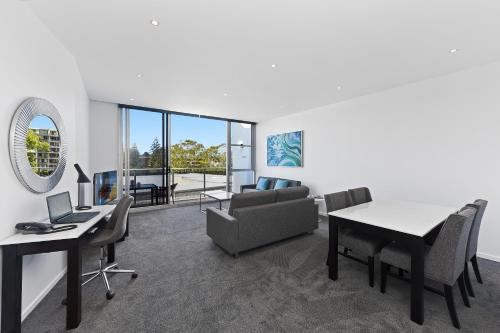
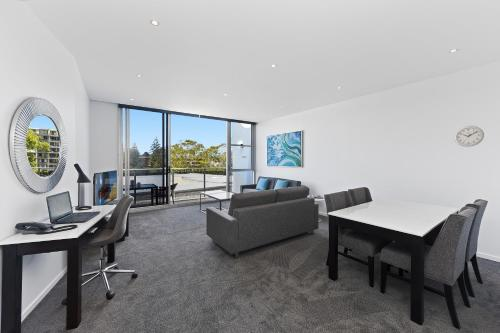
+ wall clock (468, 136)
